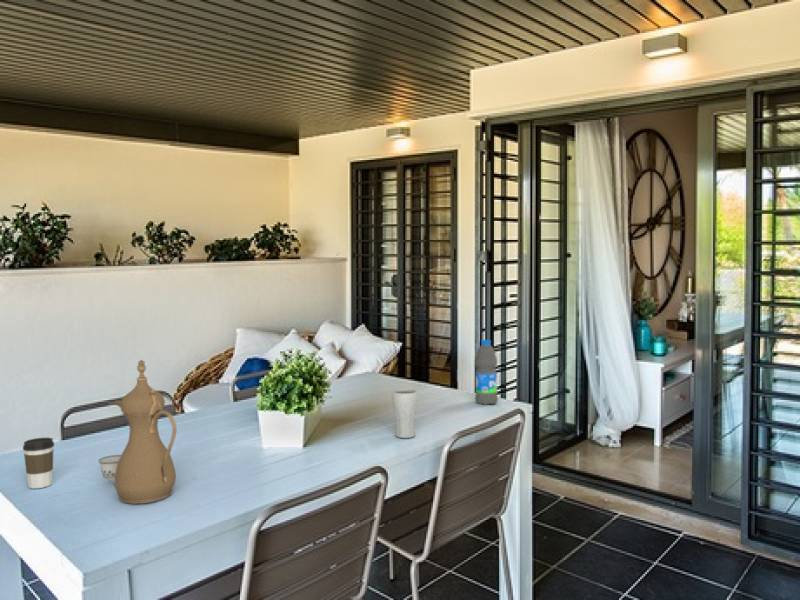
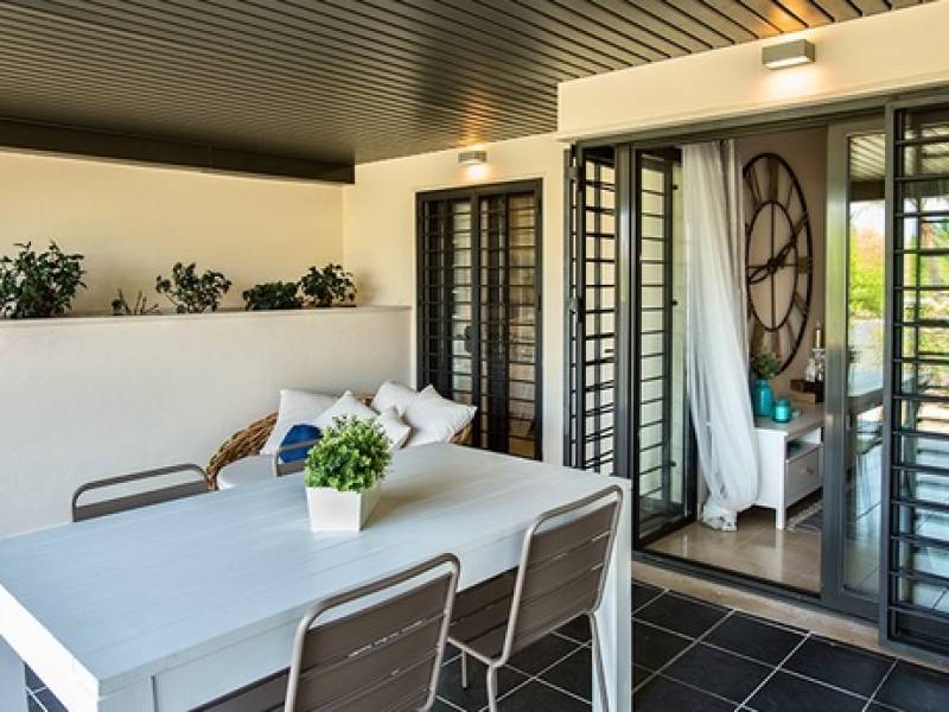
- drinking glass (405, 413)
- teapot (137, 426)
- coffee cup (39, 462)
- water bottle (486, 371)
